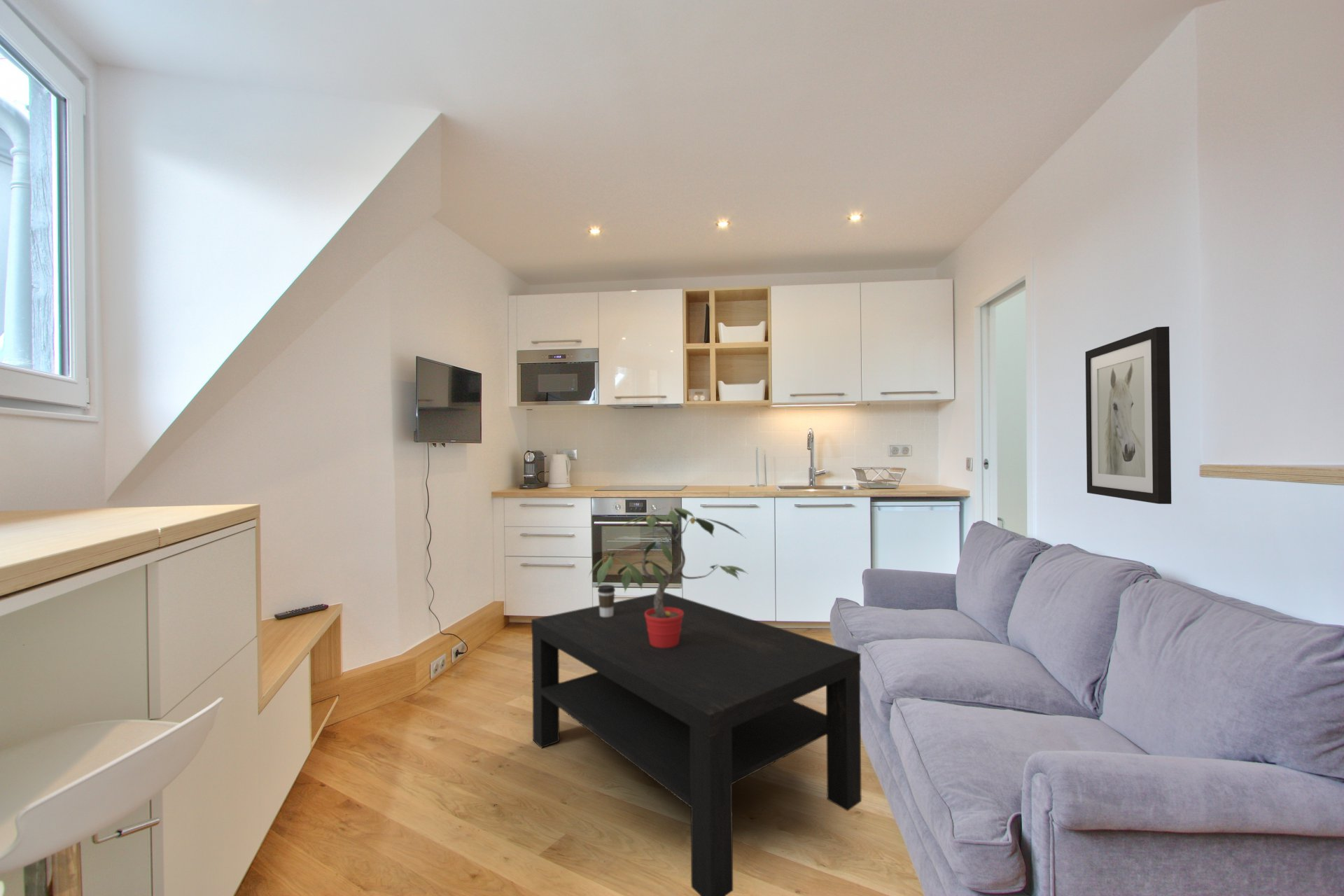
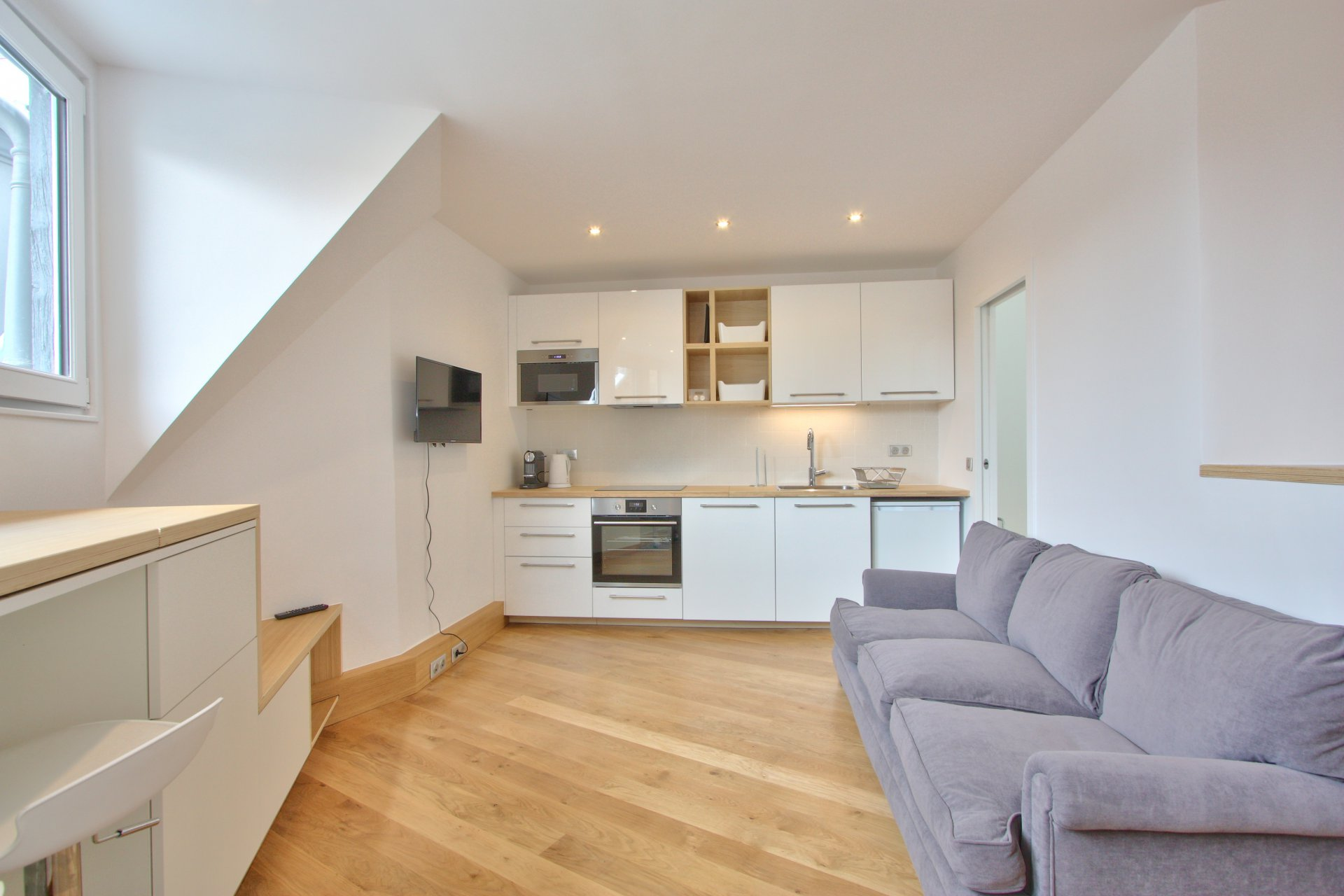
- potted plant (671, 575)
- wall art (1123, 419)
- coffee table (680, 701)
- coffee cup (606, 600)
